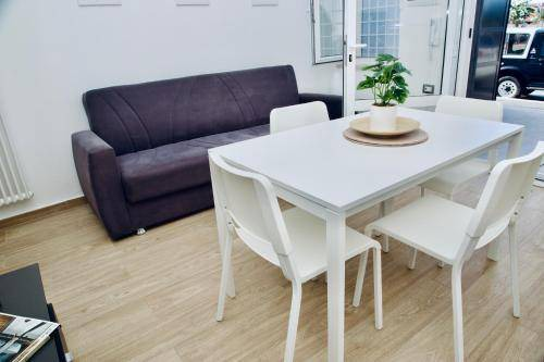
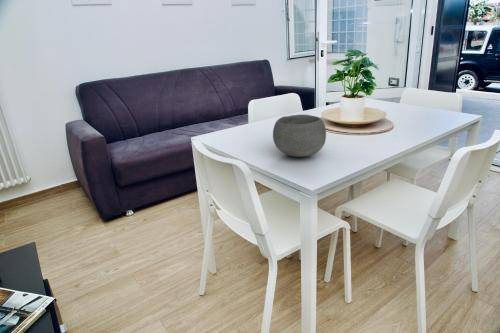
+ bowl (299, 137)
